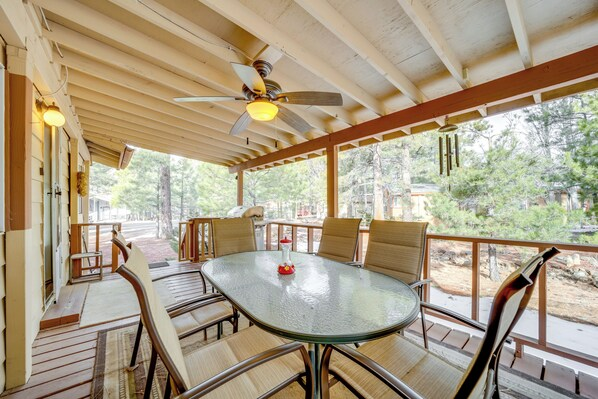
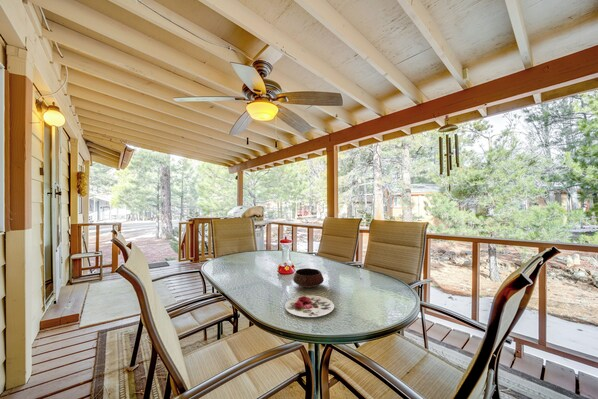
+ bowl (308, 278)
+ plate (309, 304)
